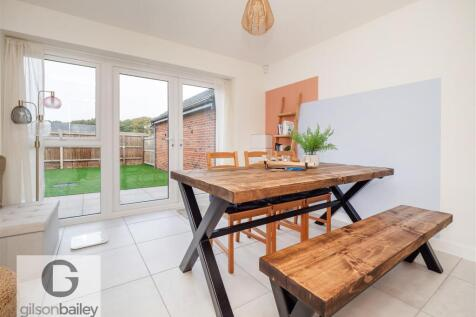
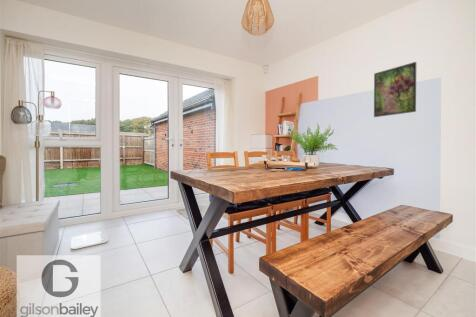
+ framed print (393, 91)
